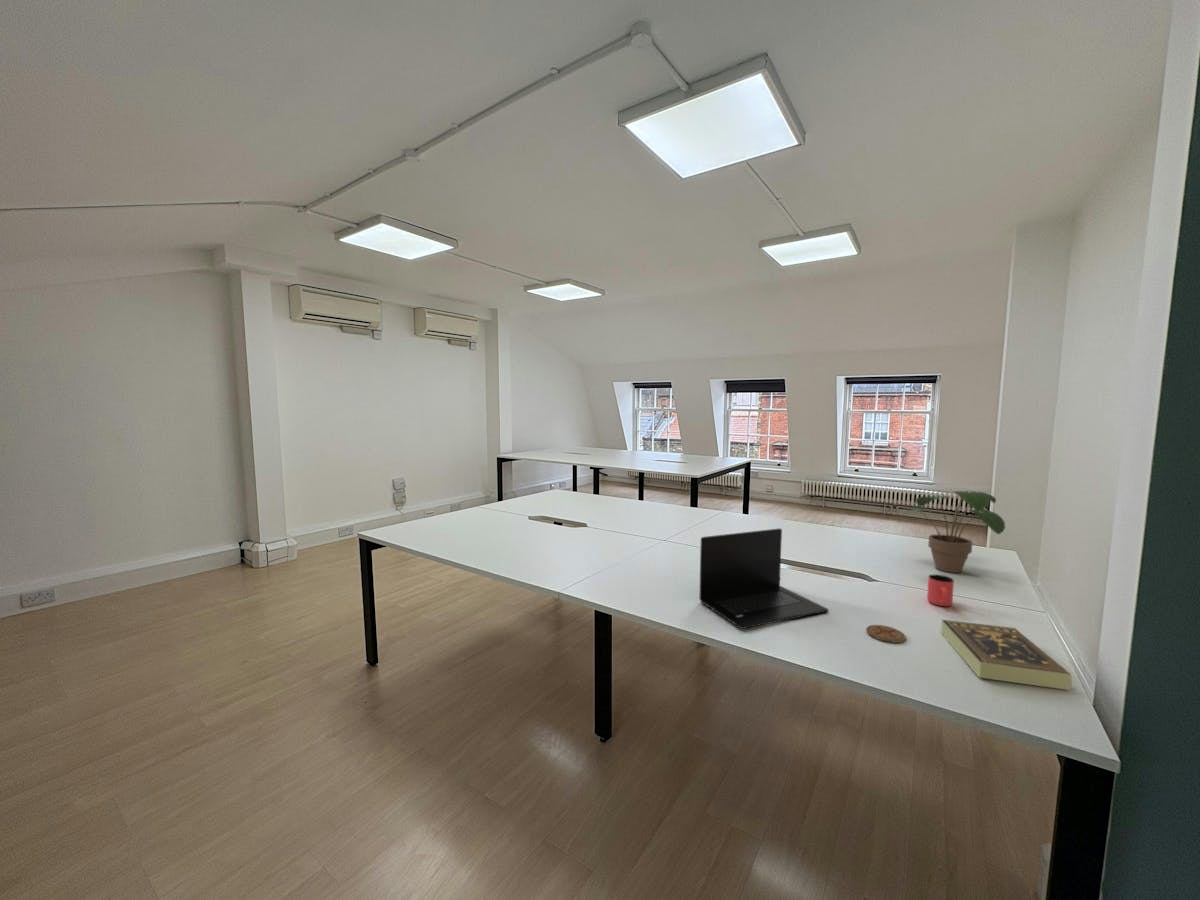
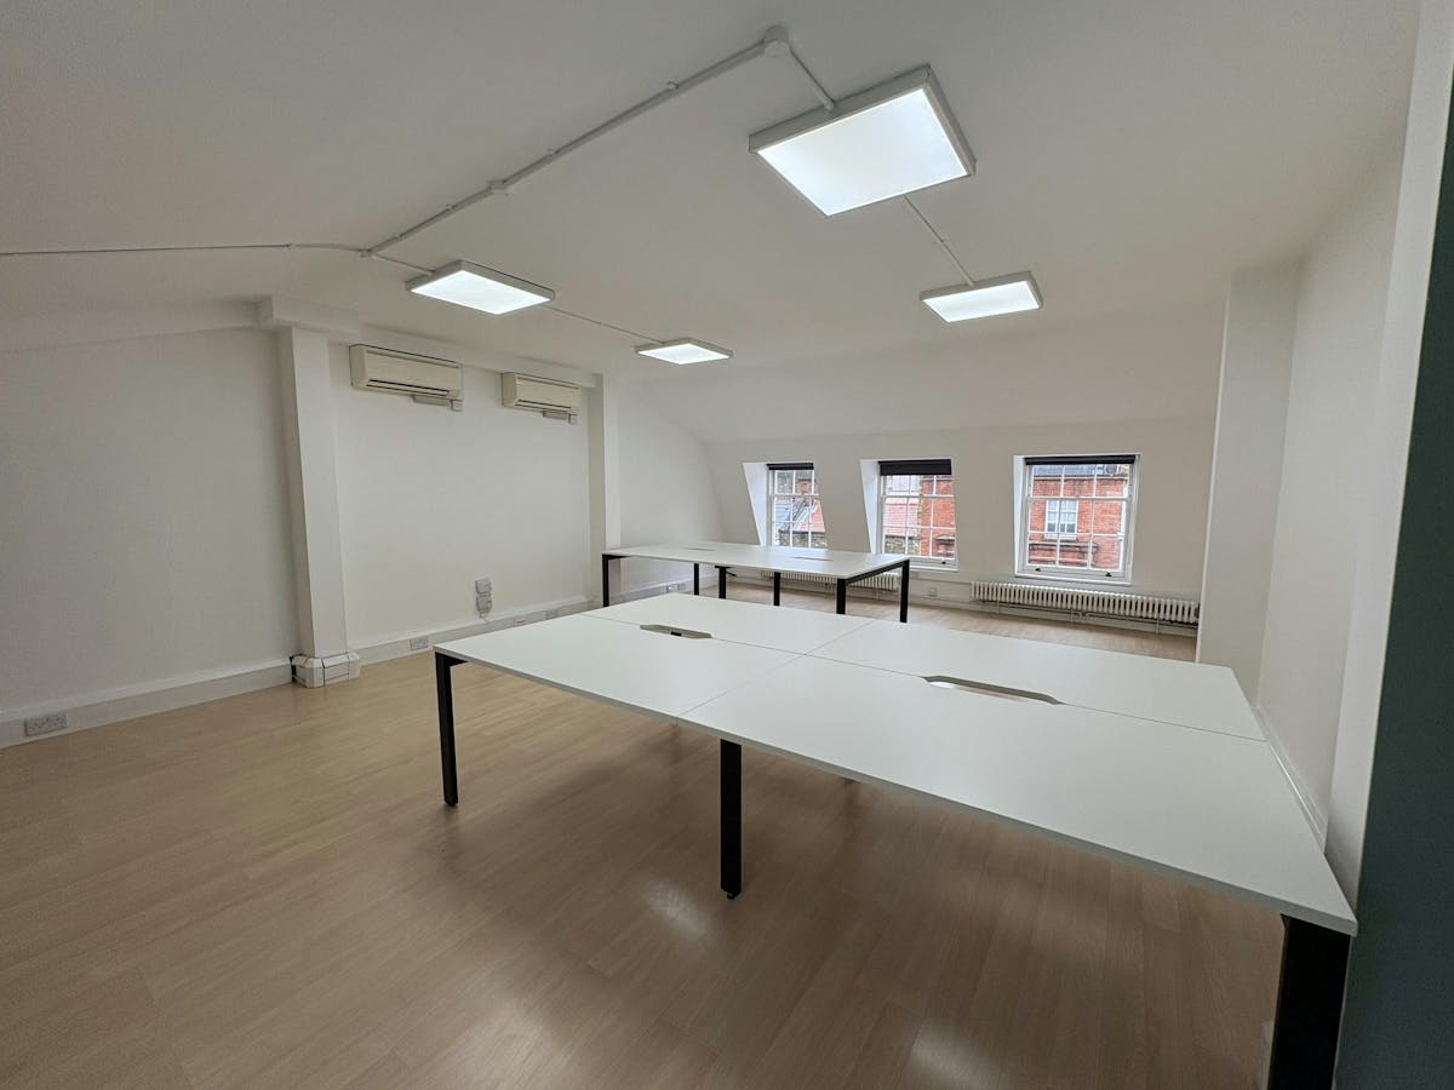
- laptop (763, 574)
- cup (941, 592)
- book (999, 651)
- potted plant (952, 527)
- coaster (885, 633)
